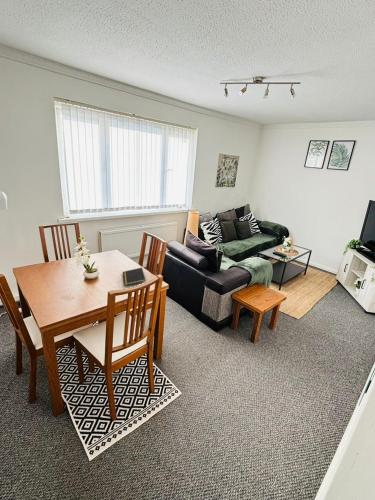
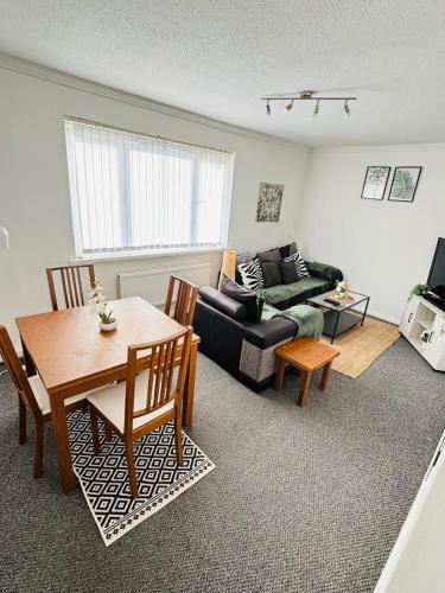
- notepad (133, 275)
